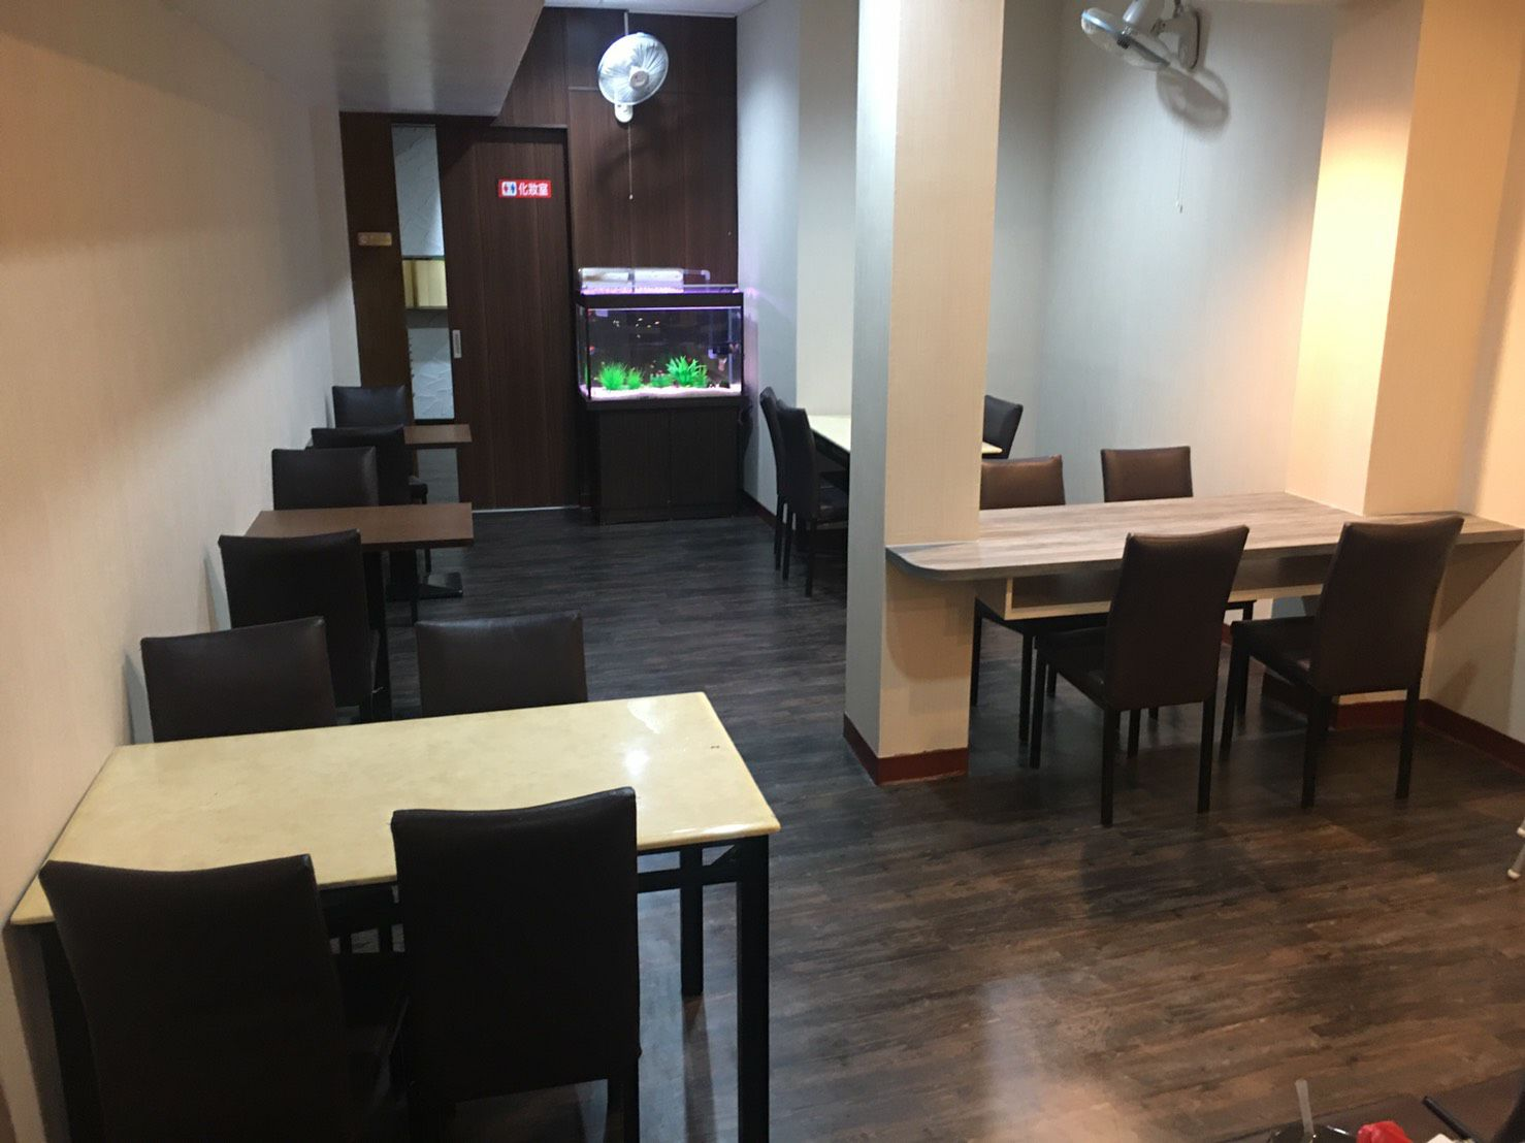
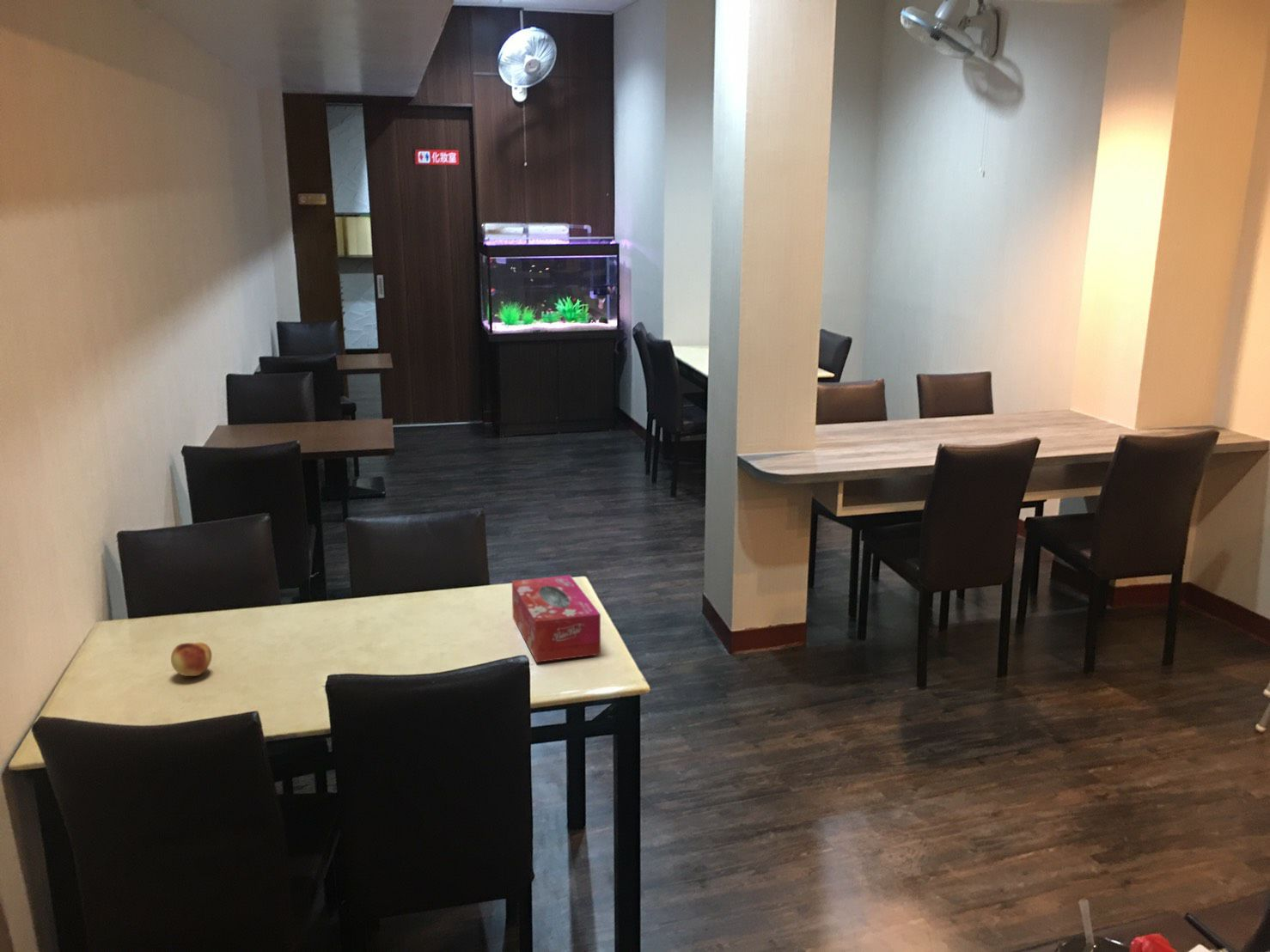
+ fruit (192, 658)
+ tissue box (554, 616)
